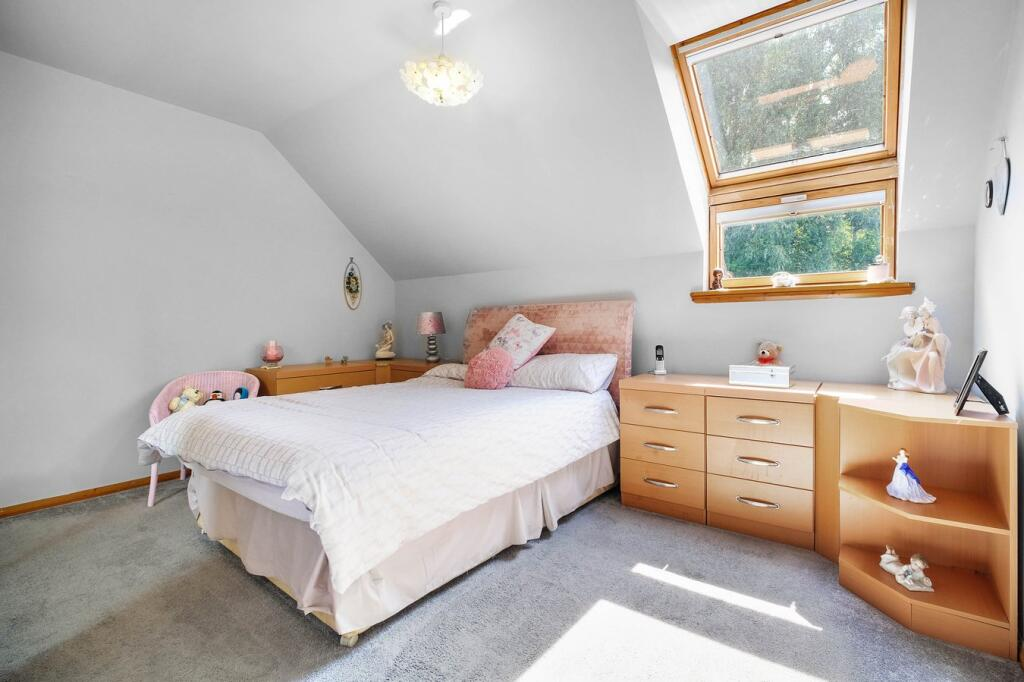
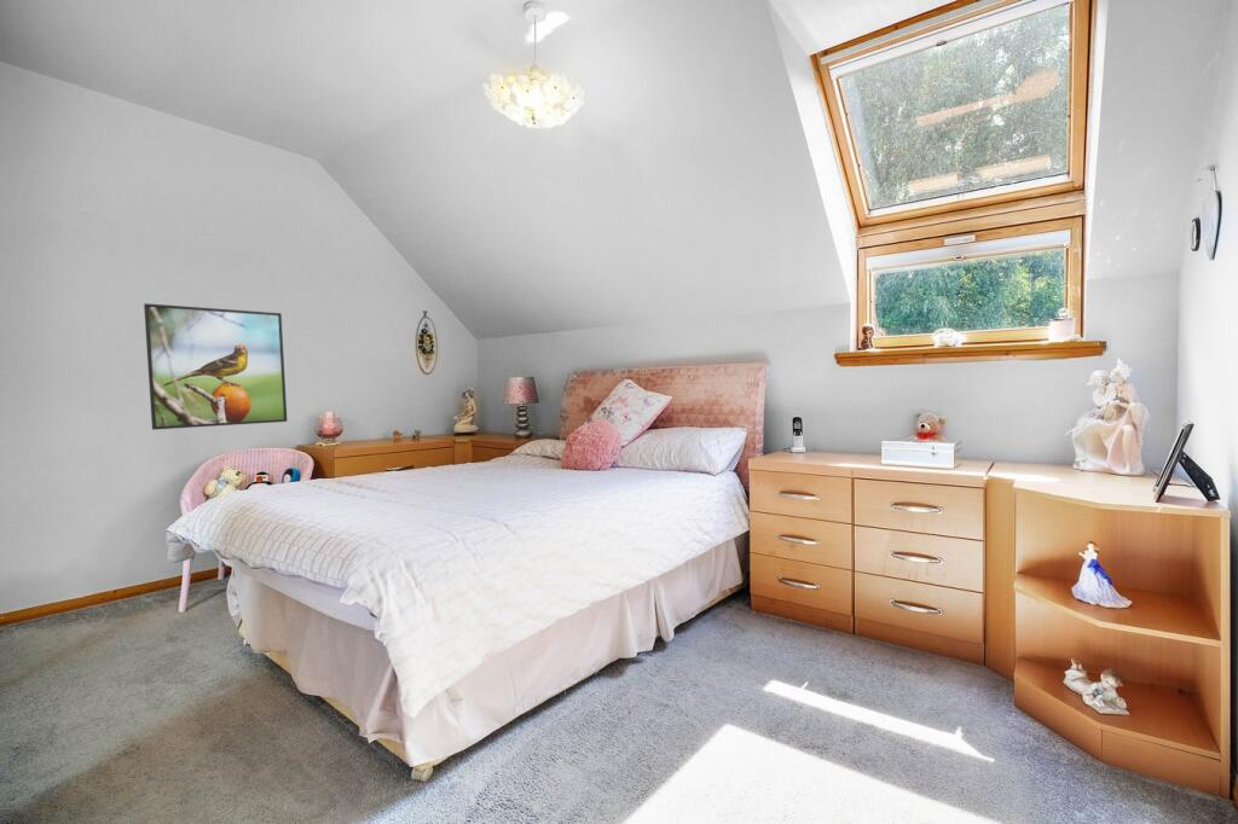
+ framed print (220, 367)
